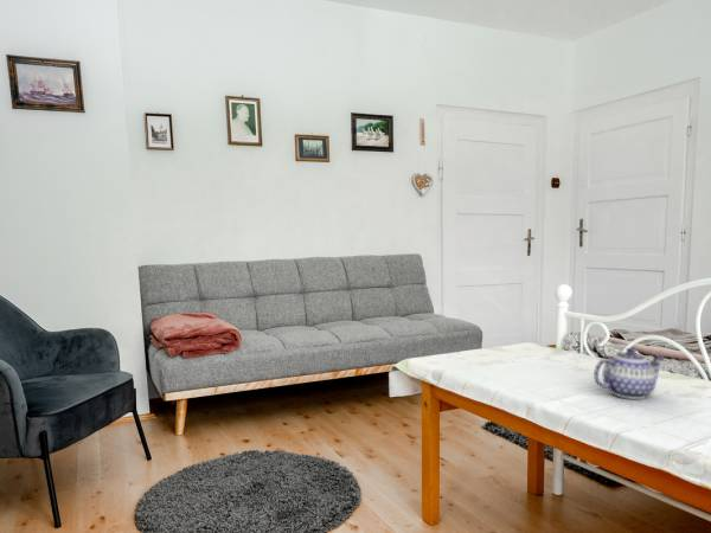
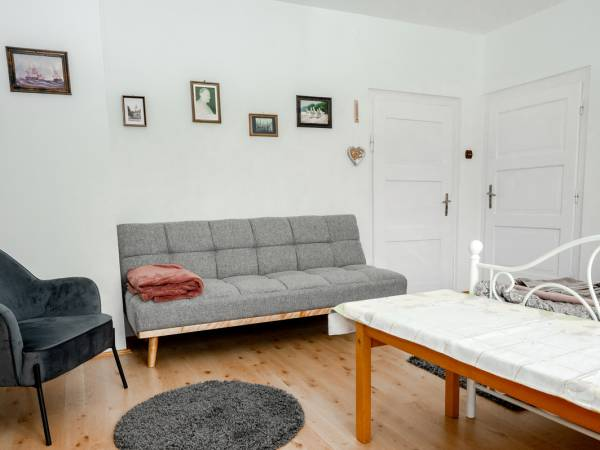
- teapot (629, 371)
